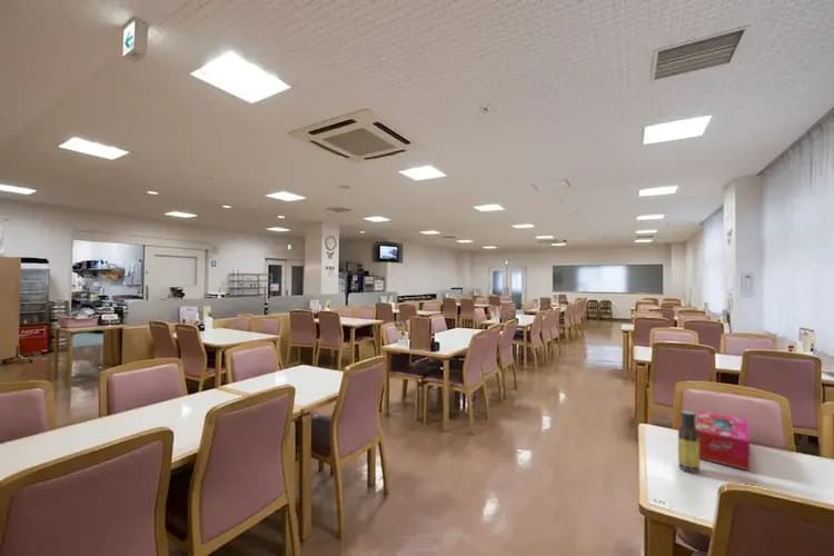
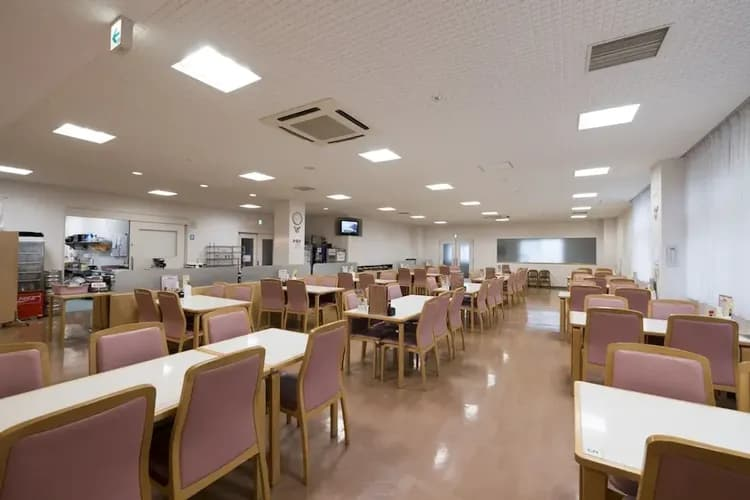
- tissue box (722, 437)
- sauce bottle (688, 440)
